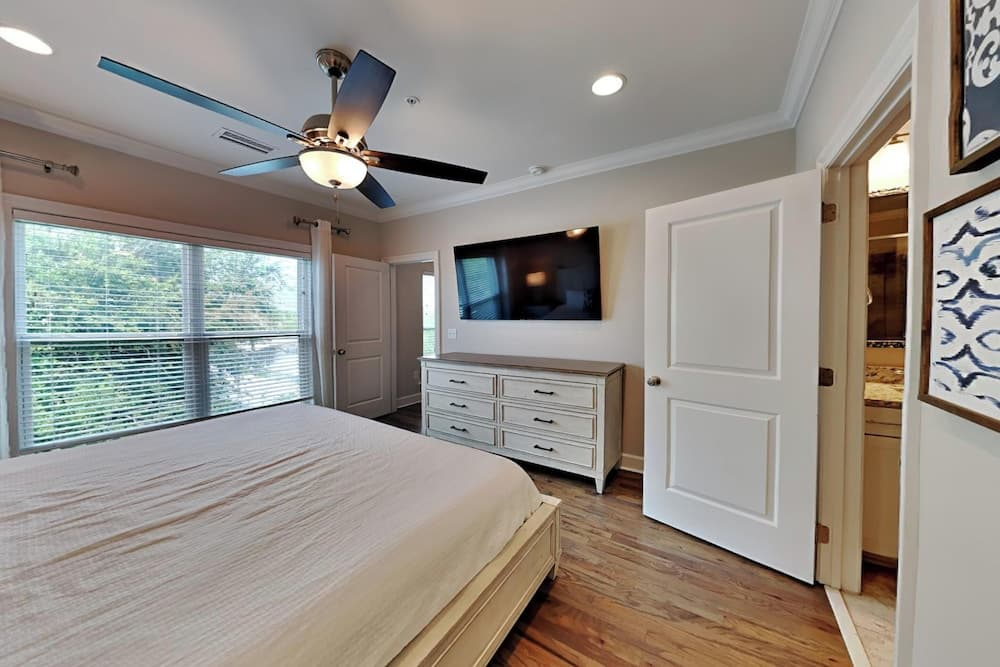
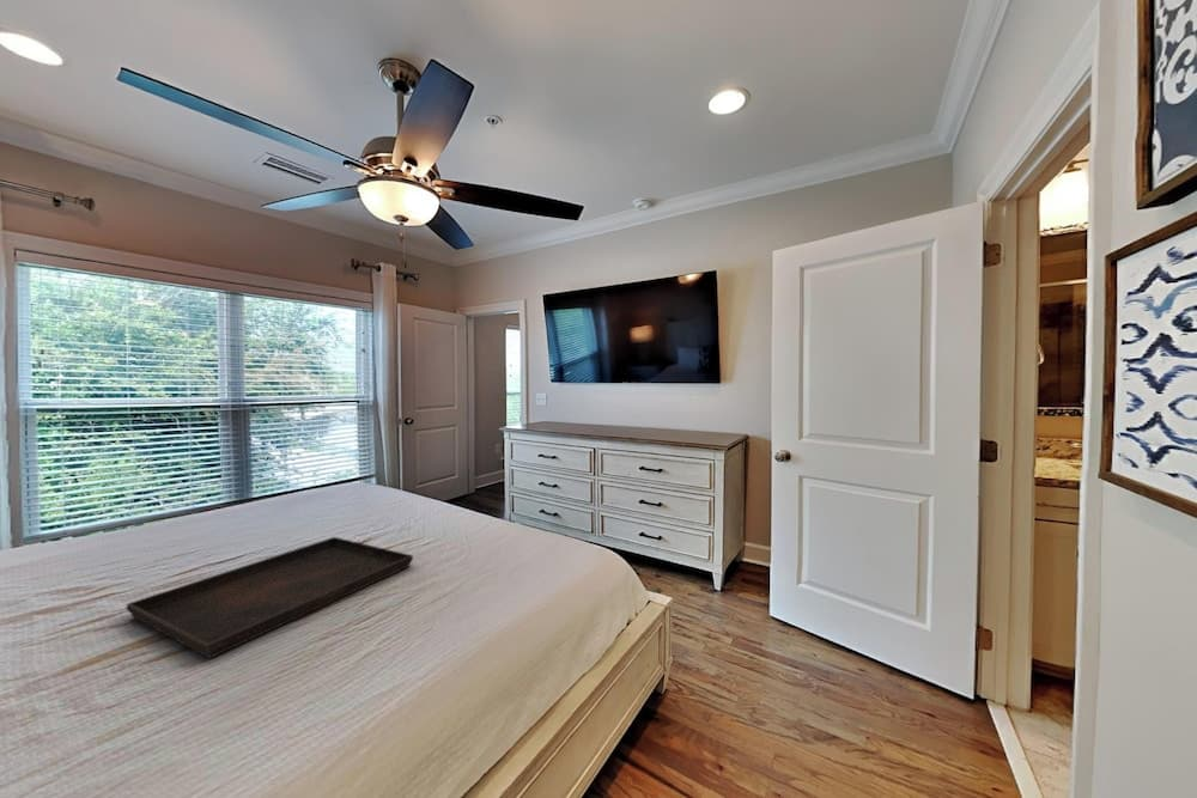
+ serving tray (287, 581)
